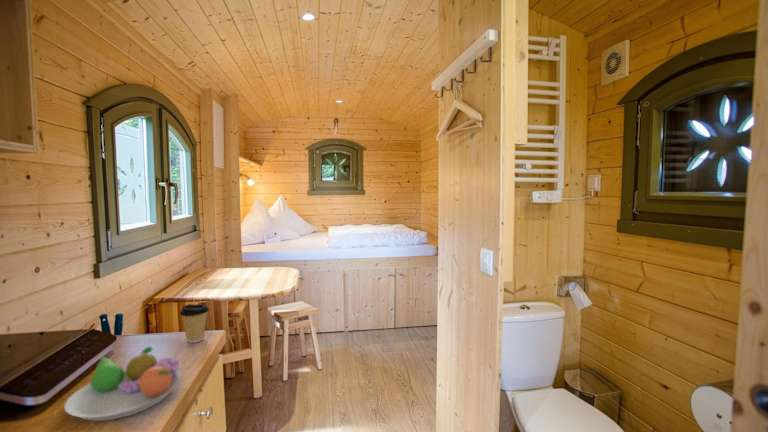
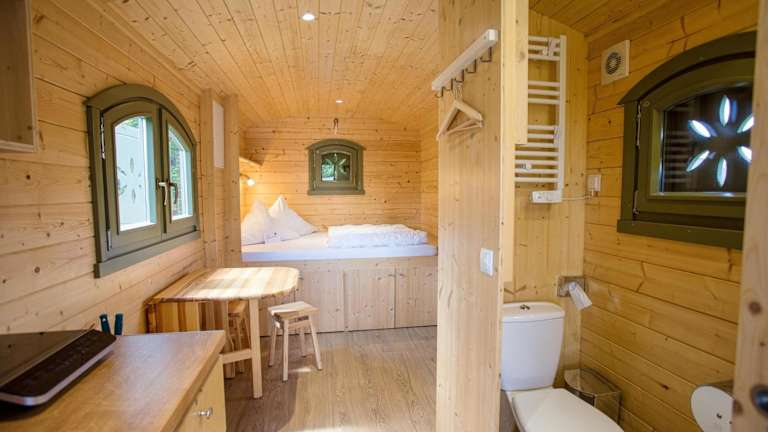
- fruit bowl (126, 377)
- coffee cup (194, 322)
